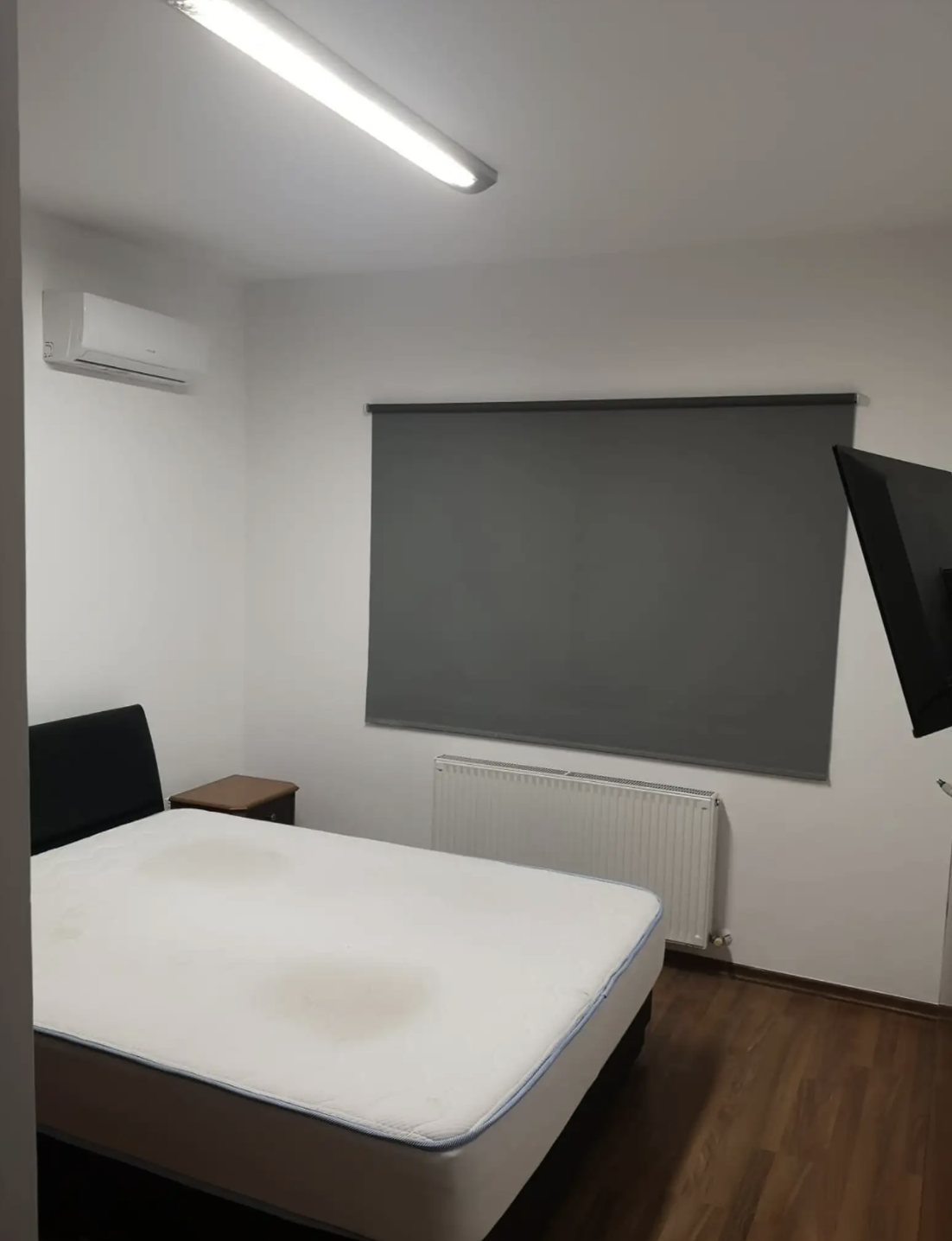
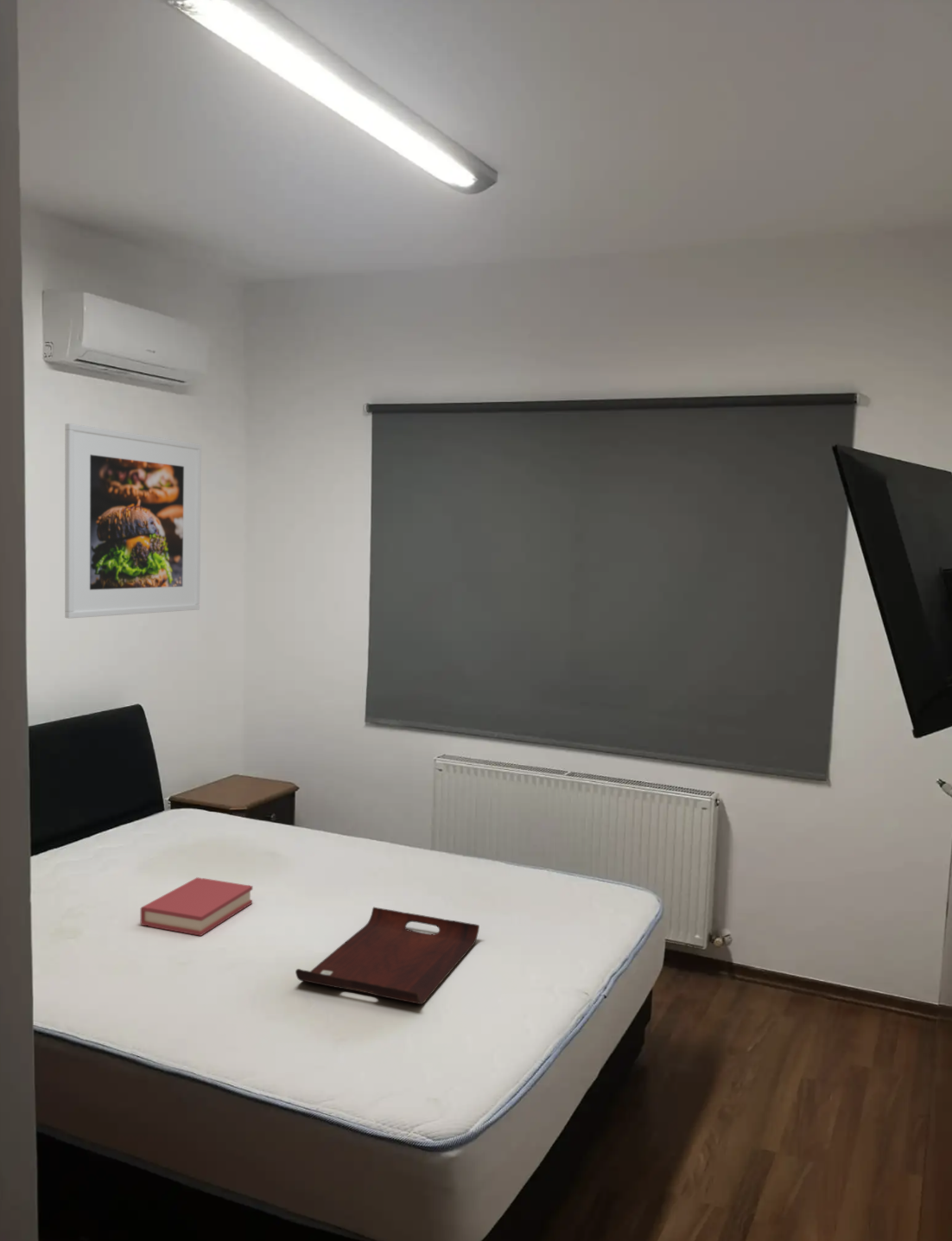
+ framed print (138, 525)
+ hardback book (198, 905)
+ serving tray (392, 953)
